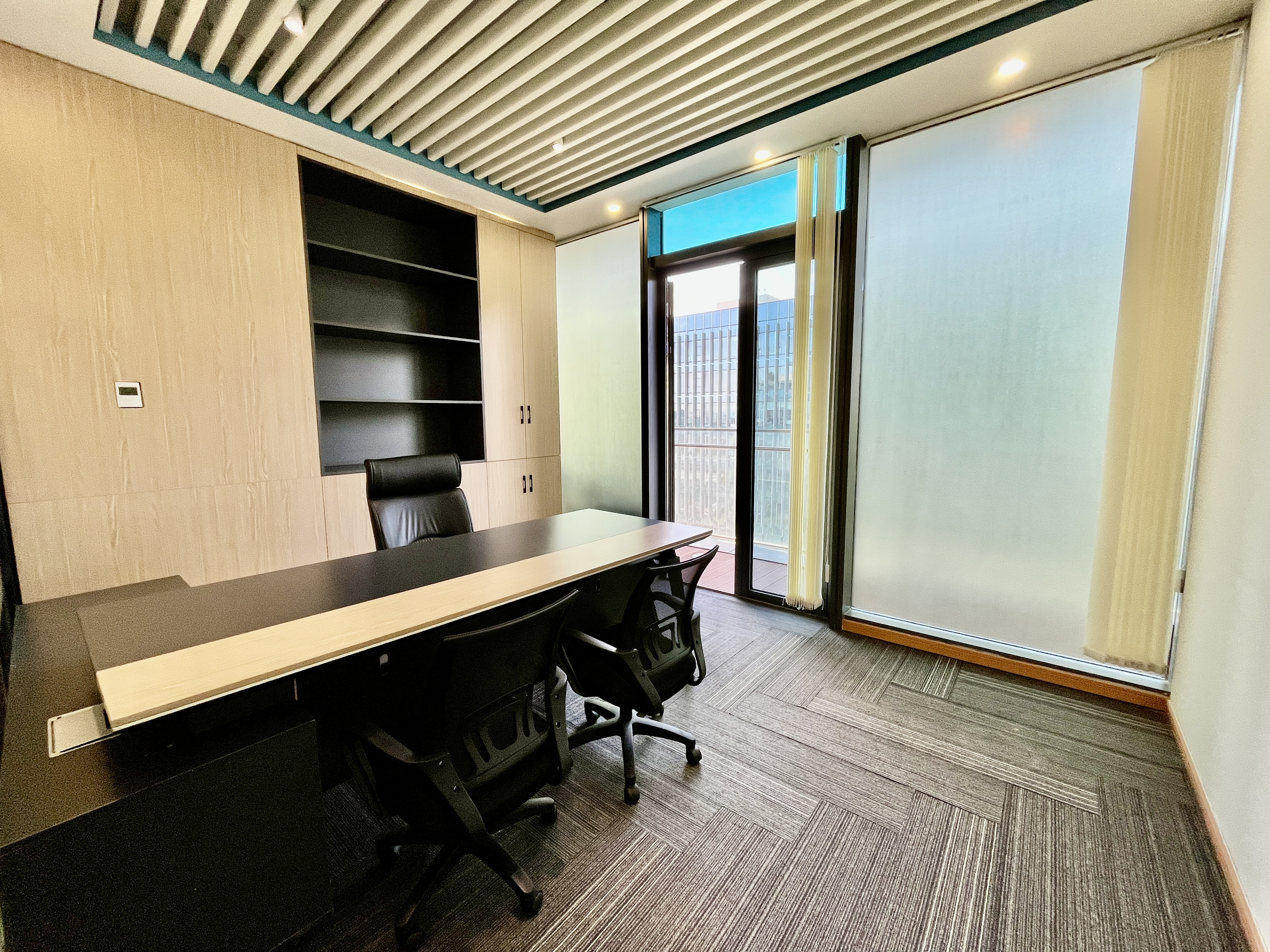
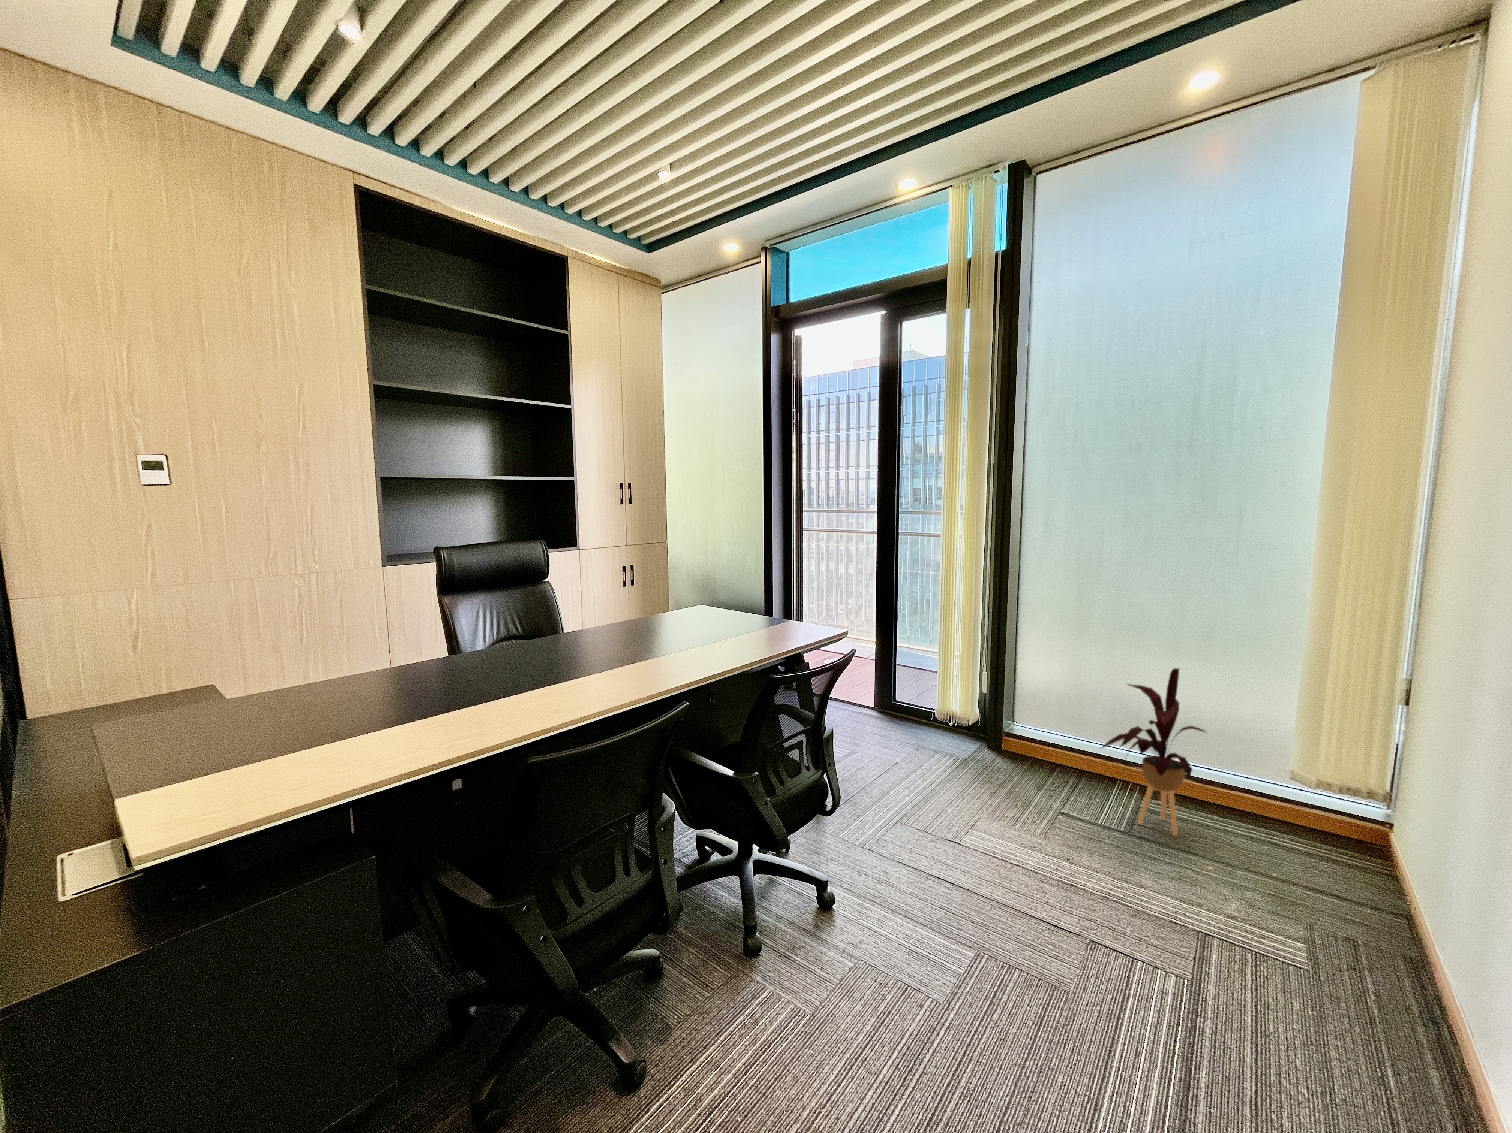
+ house plant (1154, 745)
